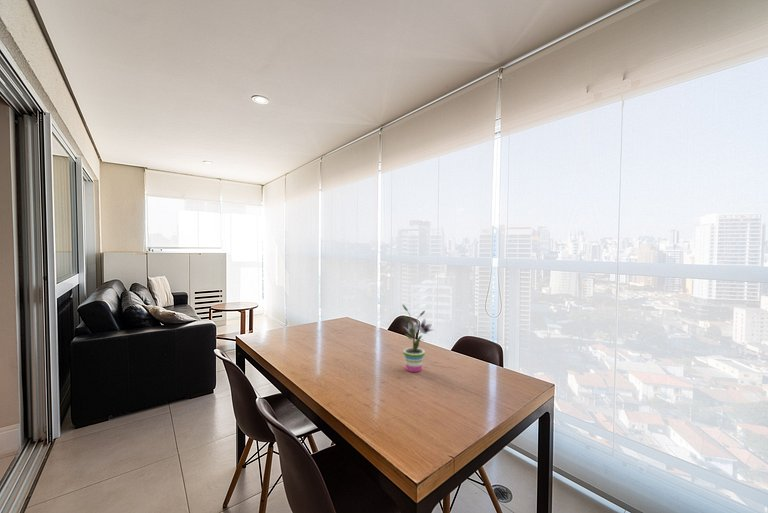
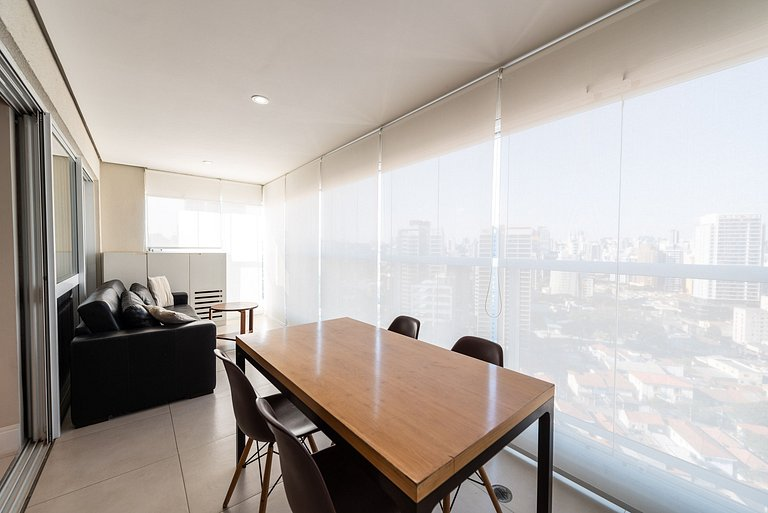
- potted plant (416, 336)
